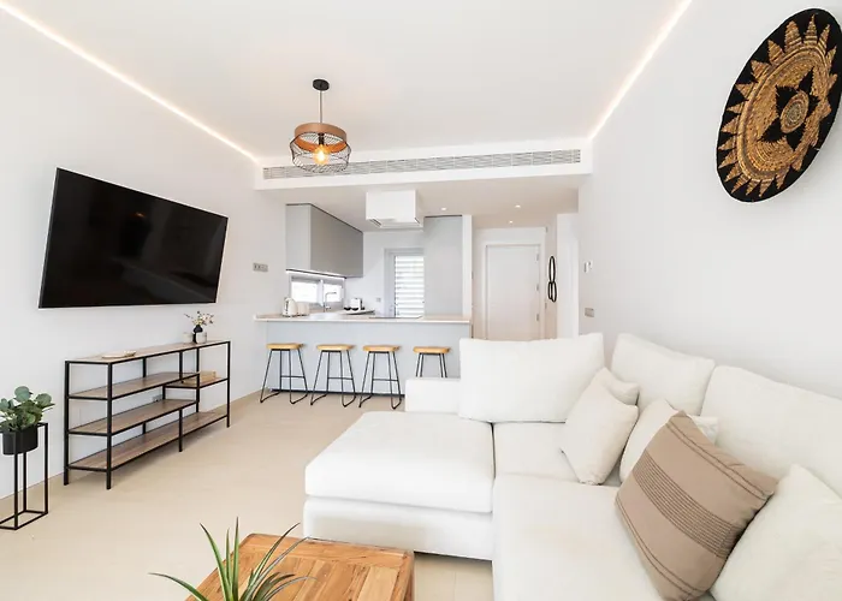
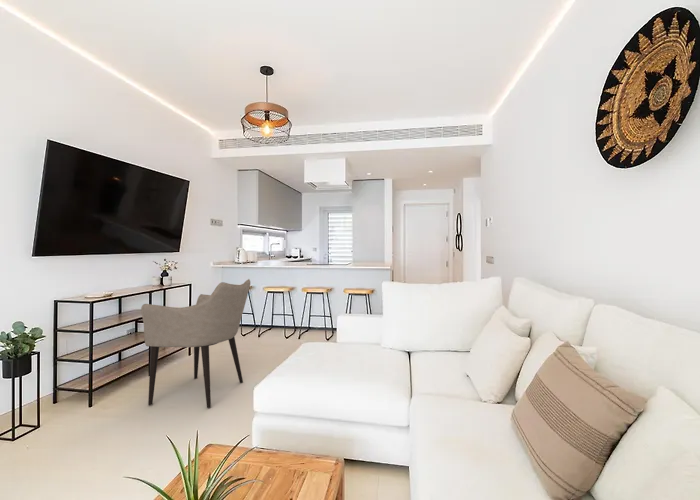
+ armchair (206, 336)
